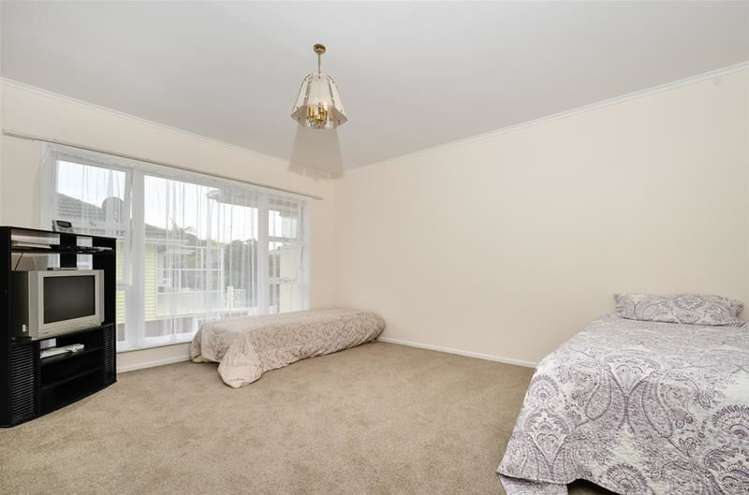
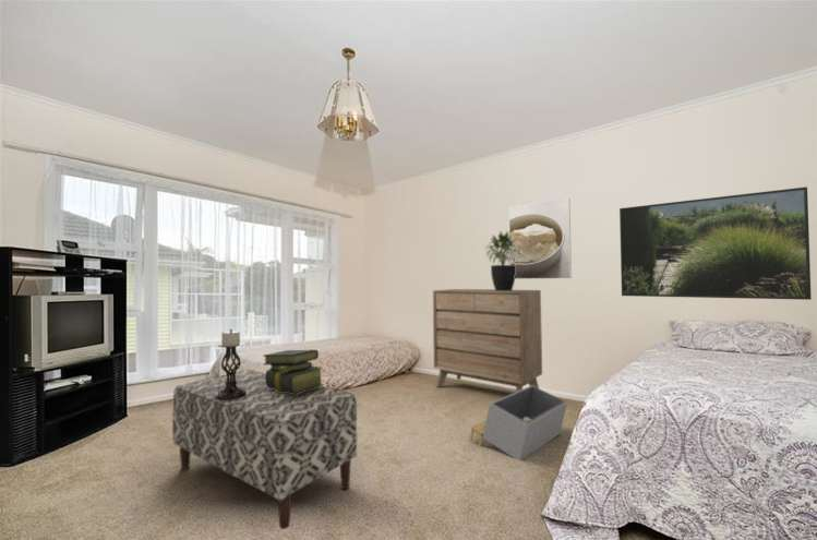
+ storage bin (519, 417)
+ bench (261, 433)
+ candle holder (231, 363)
+ potted plant (501, 260)
+ stack of books (291, 369)
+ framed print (538, 240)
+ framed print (702, 248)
+ dresser (485, 339)
